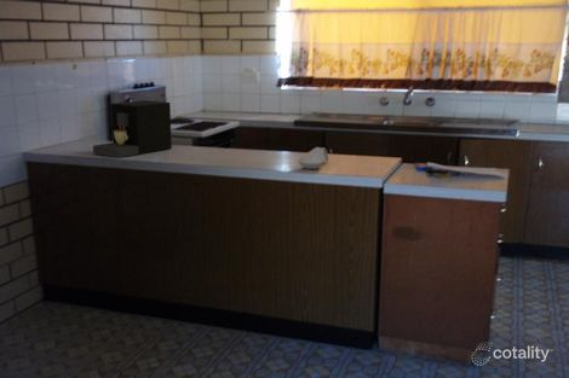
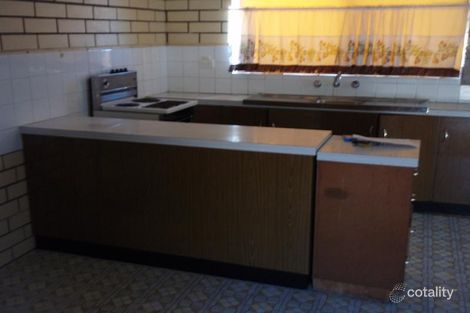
- coffee maker (132, 128)
- spoon rest (315, 157)
